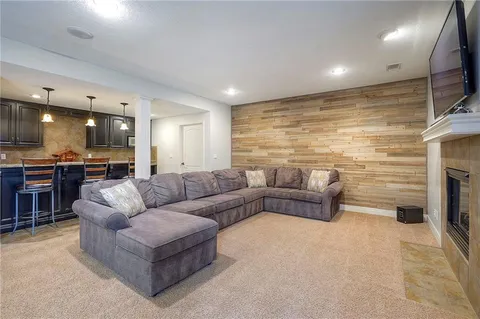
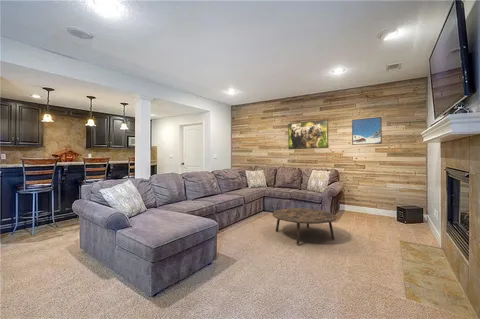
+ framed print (307, 135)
+ coffee table (303, 223)
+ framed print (366, 131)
